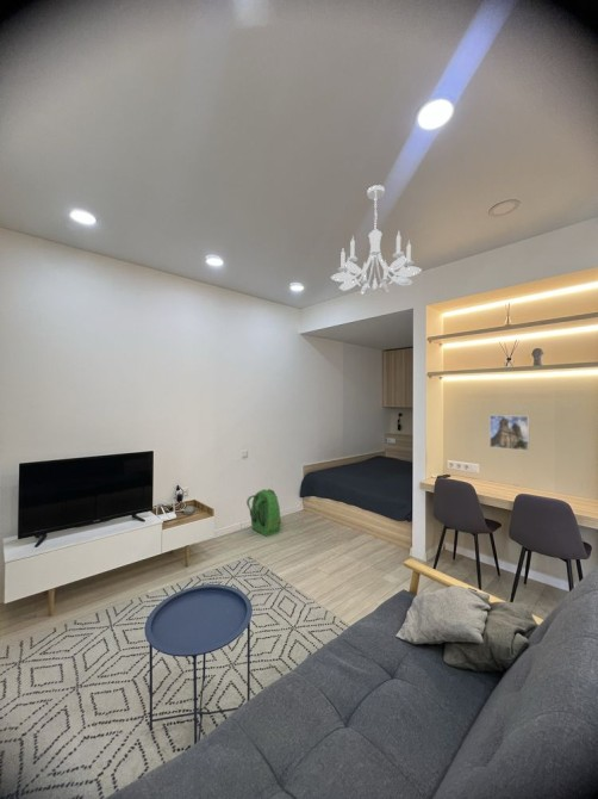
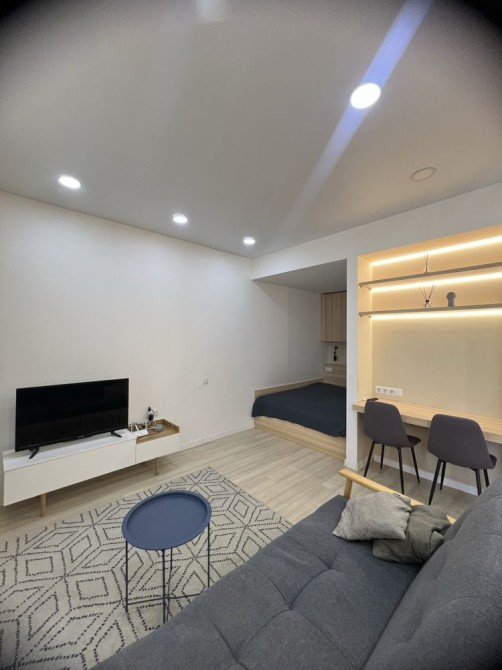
- backpack (263, 510)
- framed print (509, 432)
- chandelier (375, 240)
